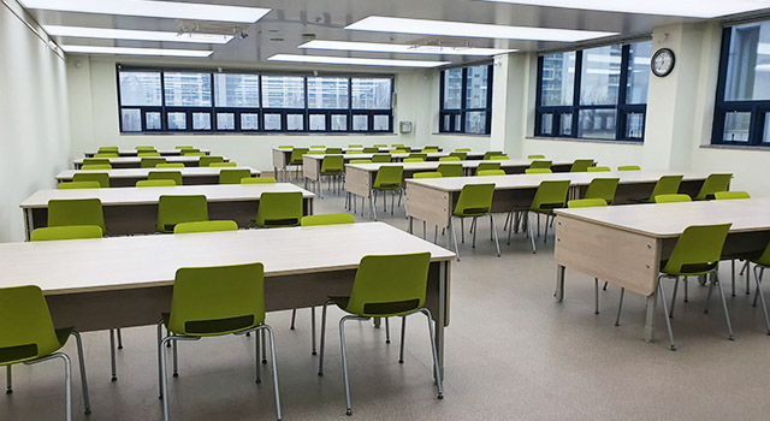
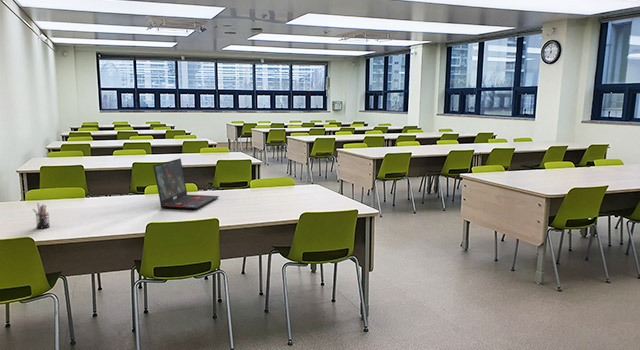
+ pen holder (40, 215)
+ laptop (184, 182)
